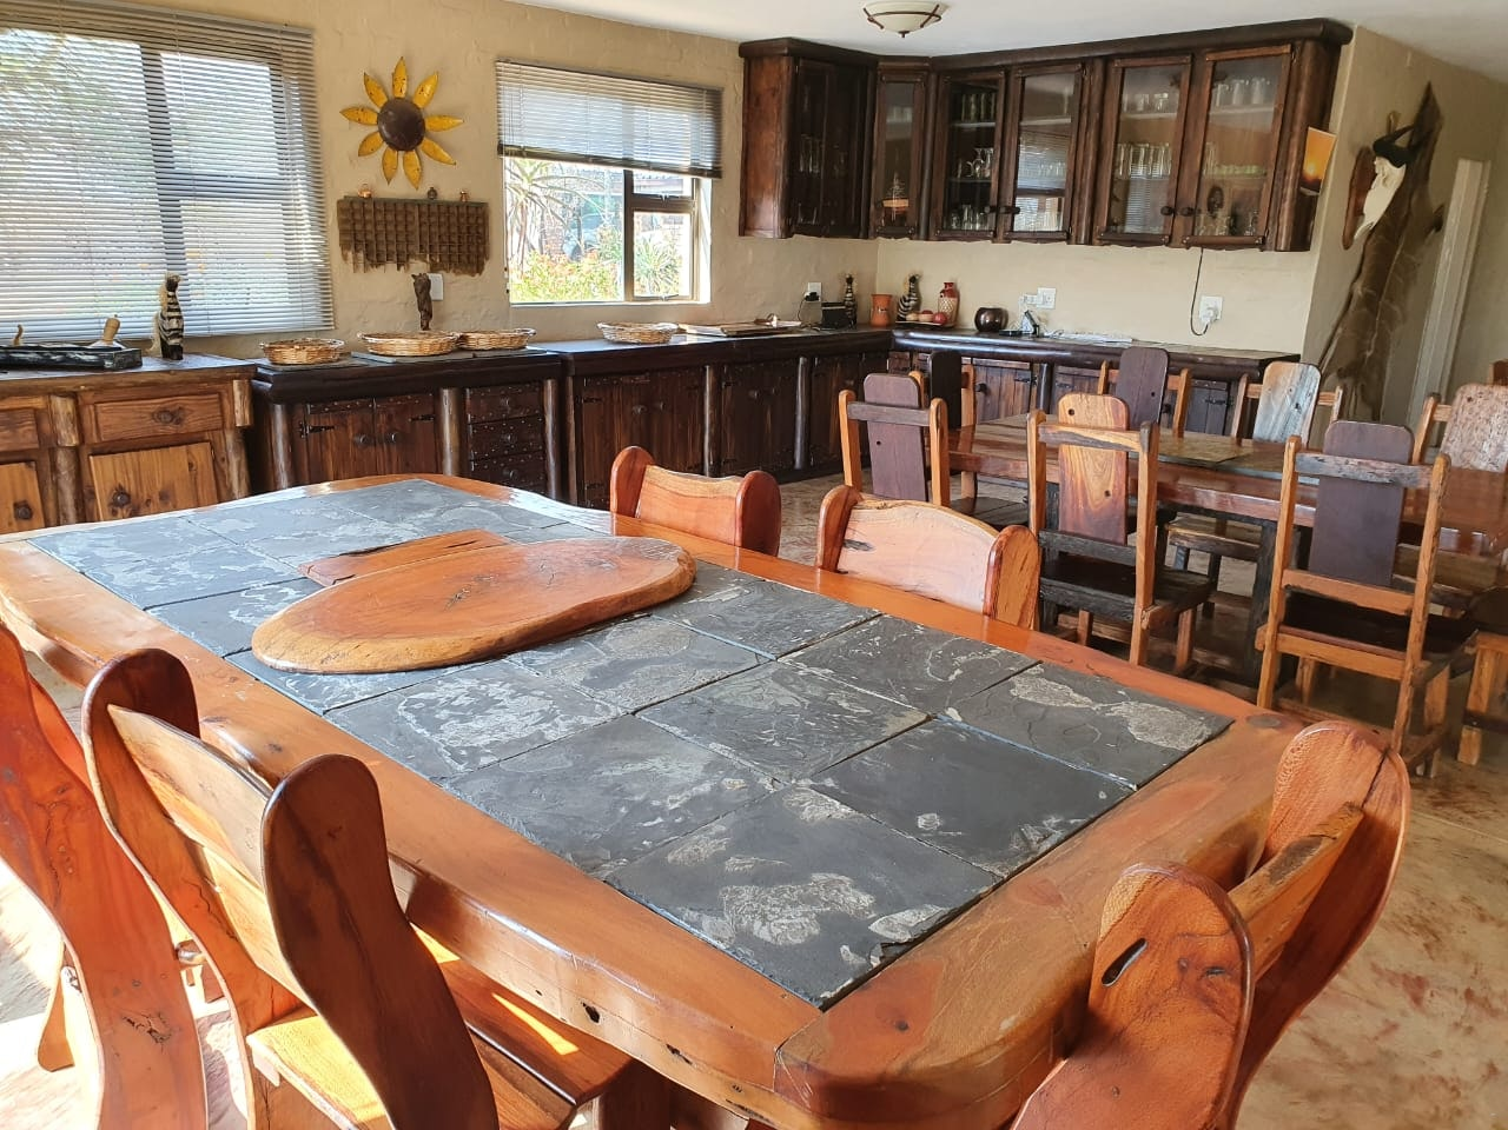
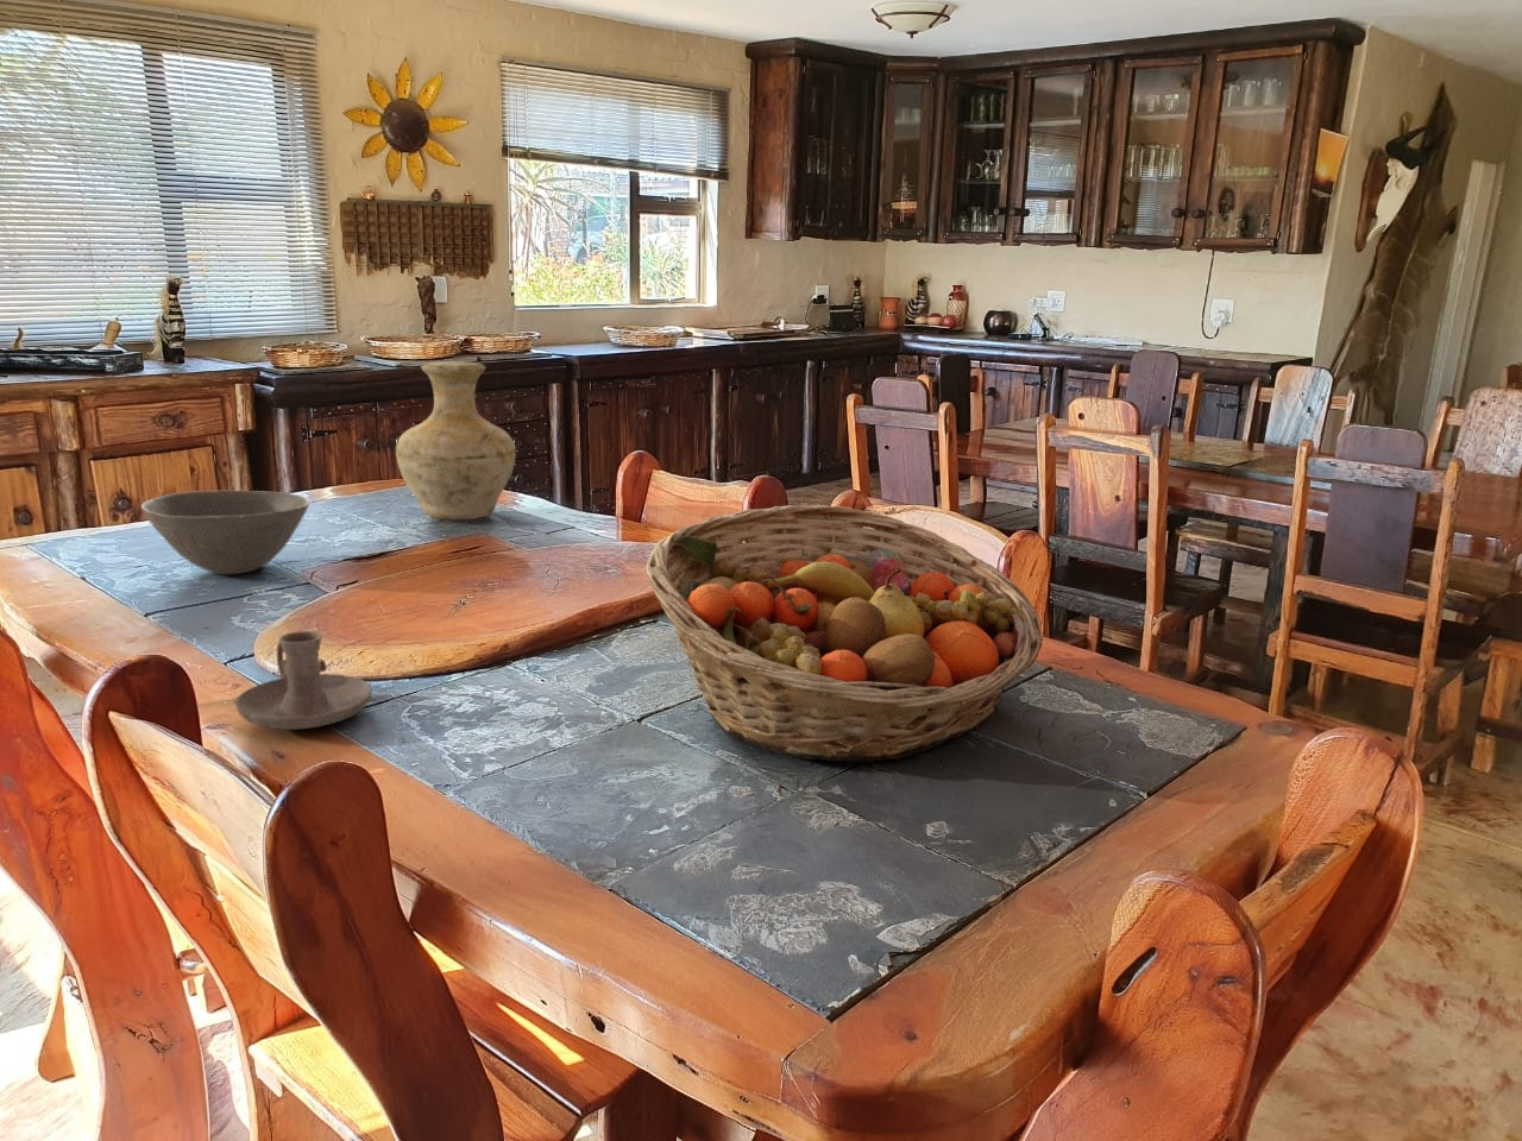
+ candle holder (298, 672)
+ fruit basket (847, 622)
+ bowl (229, 535)
+ vase (457, 440)
